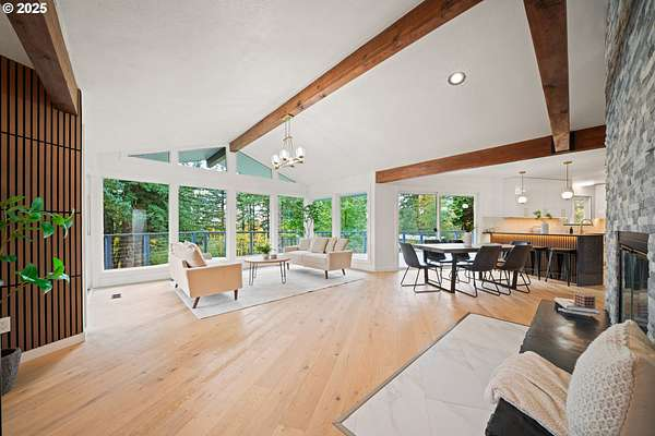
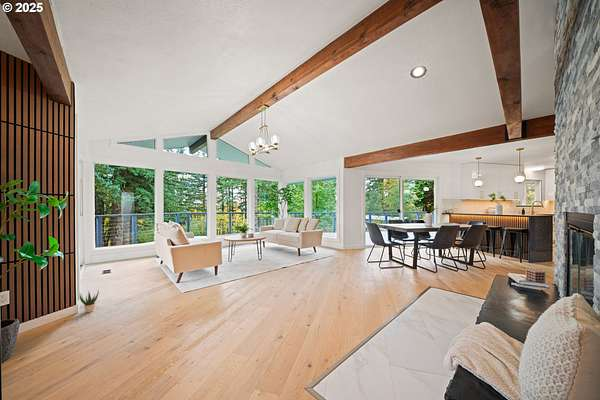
+ potted plant (88, 300)
